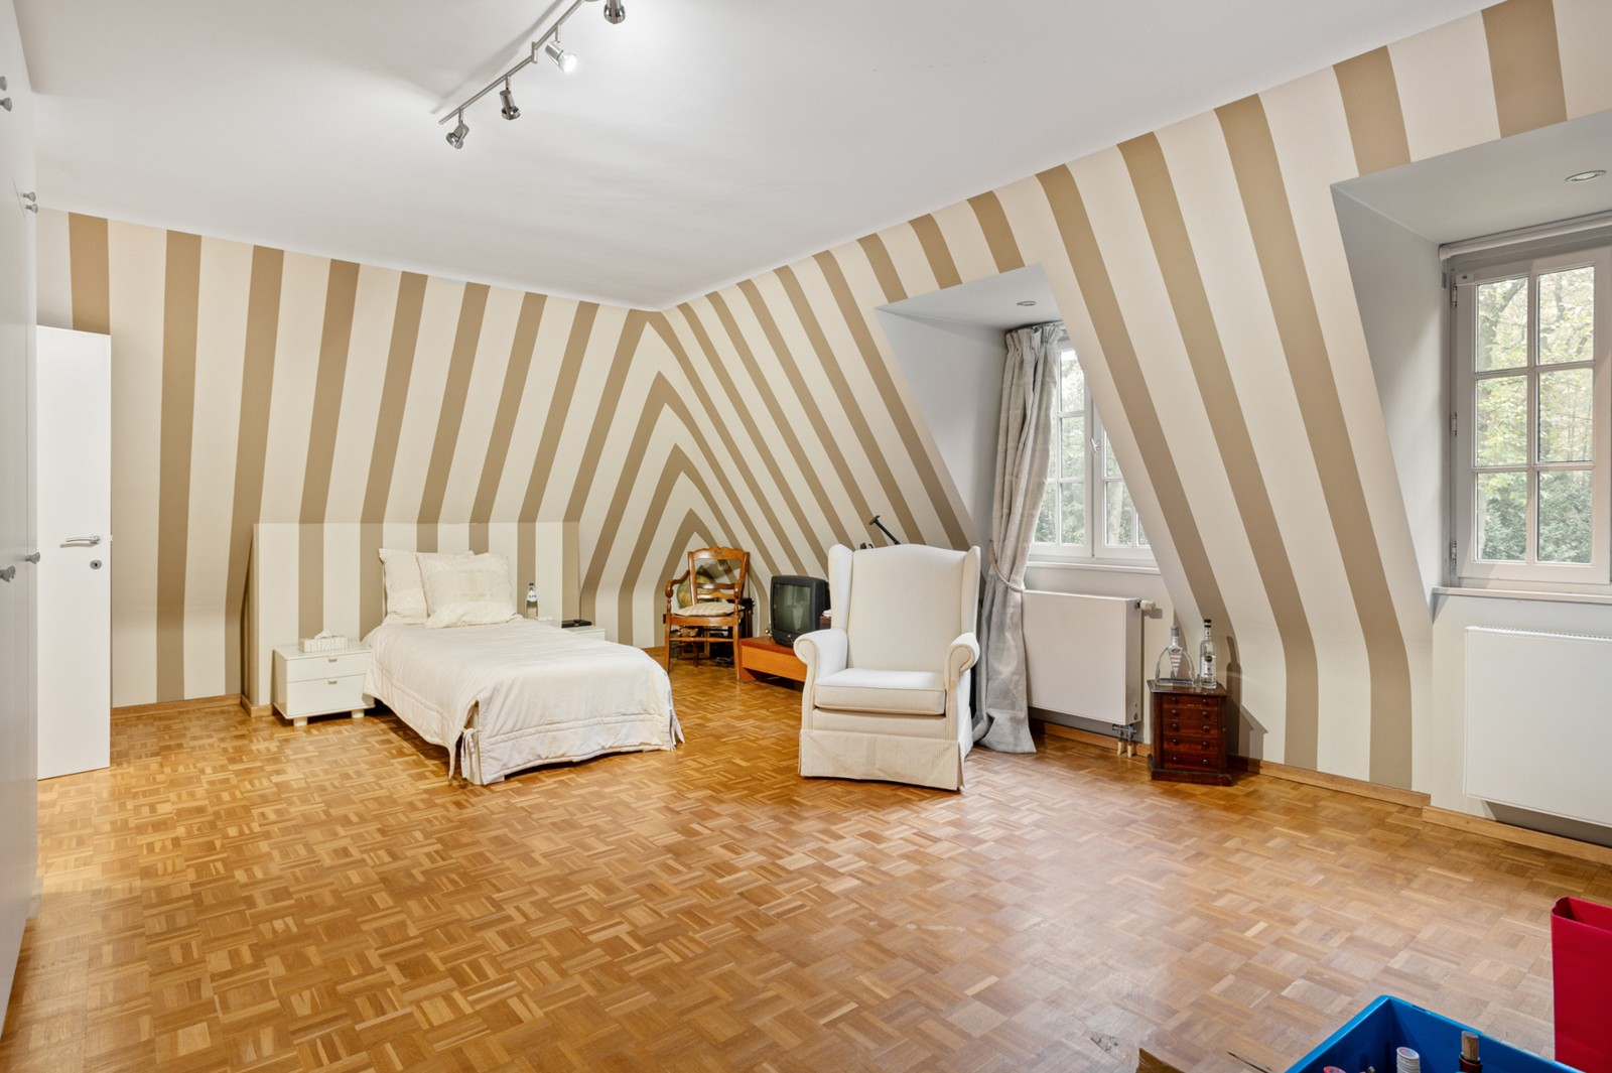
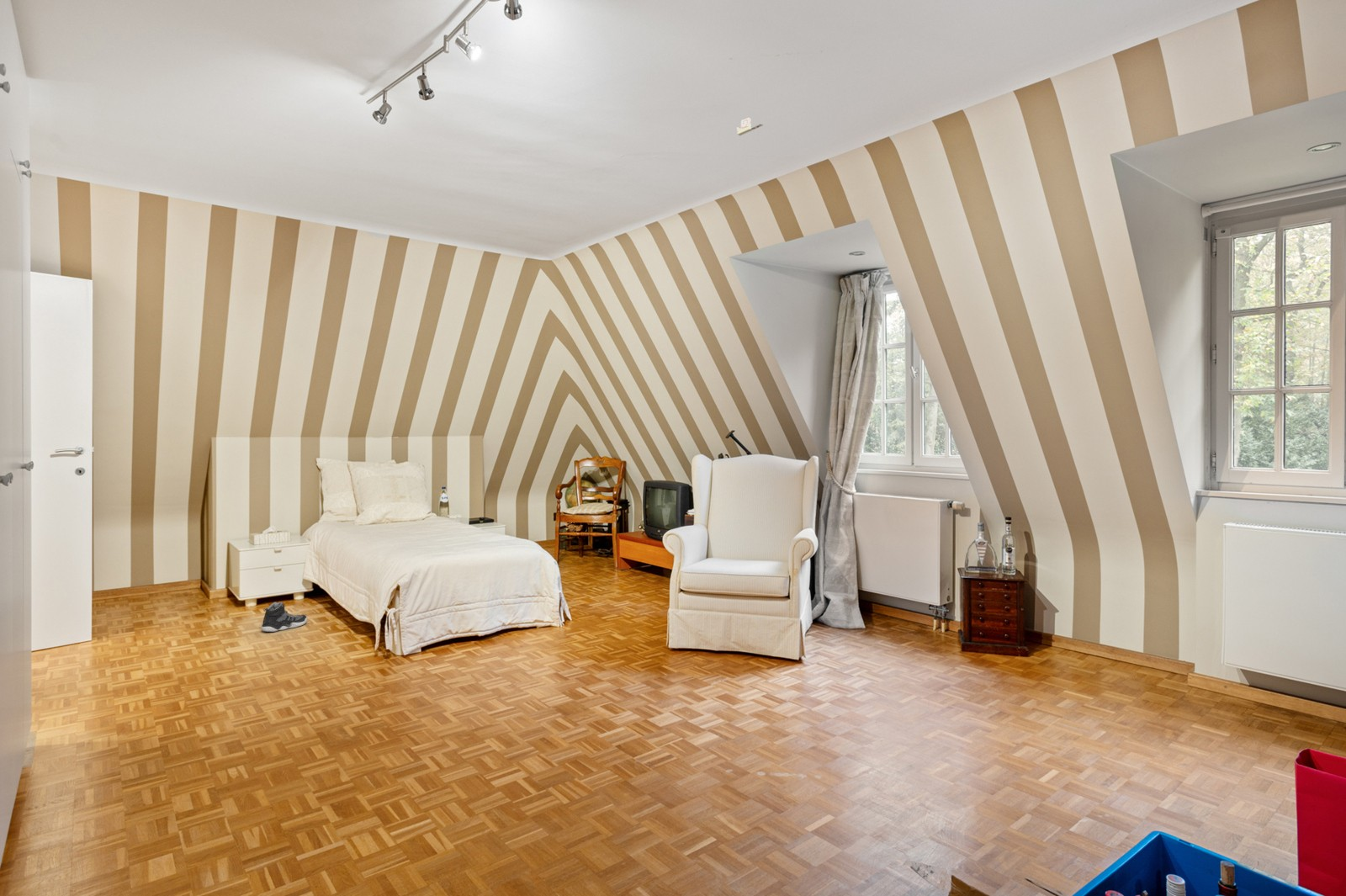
+ tape dispenser (750, 124)
+ sneaker (285, 614)
